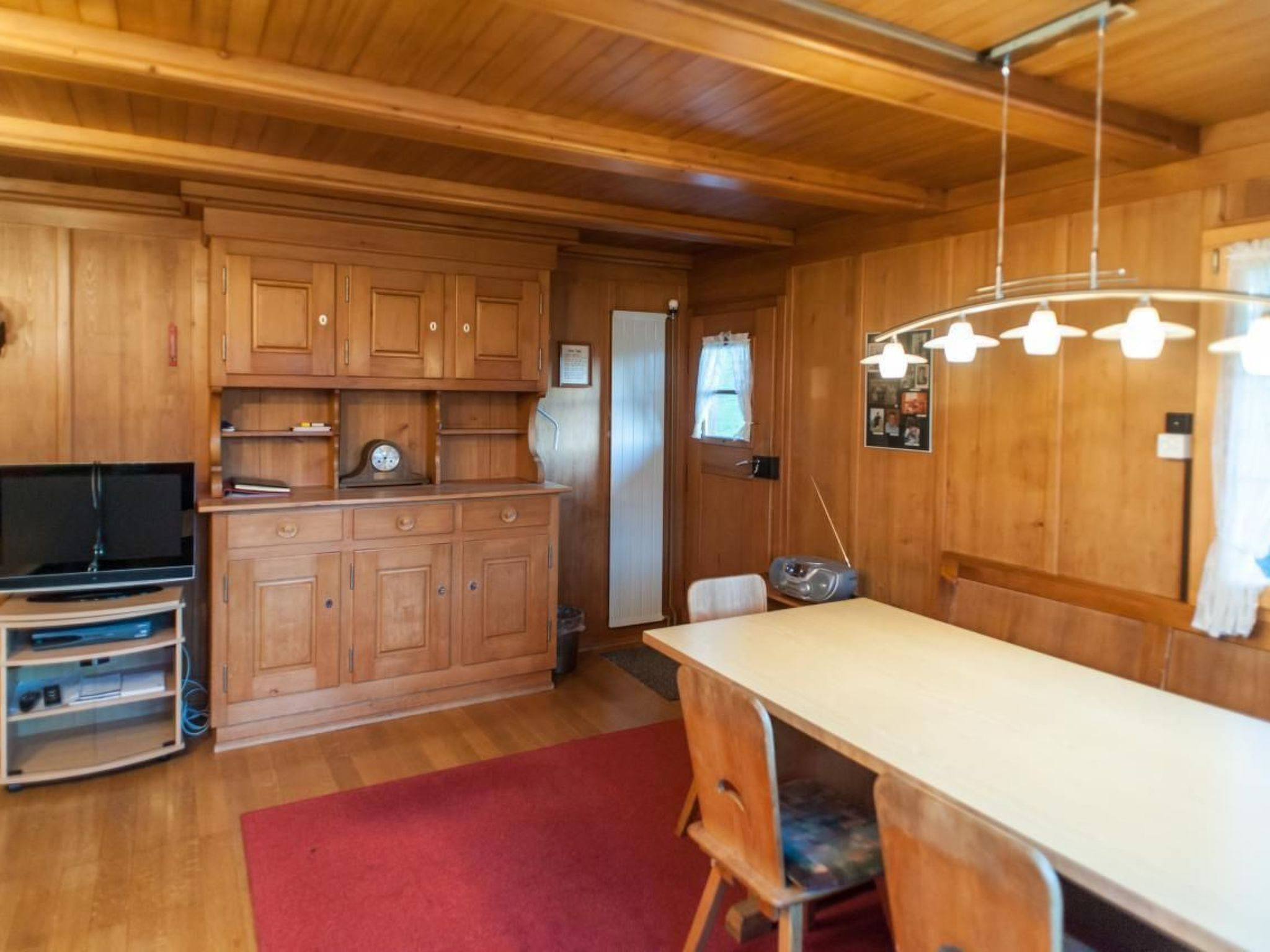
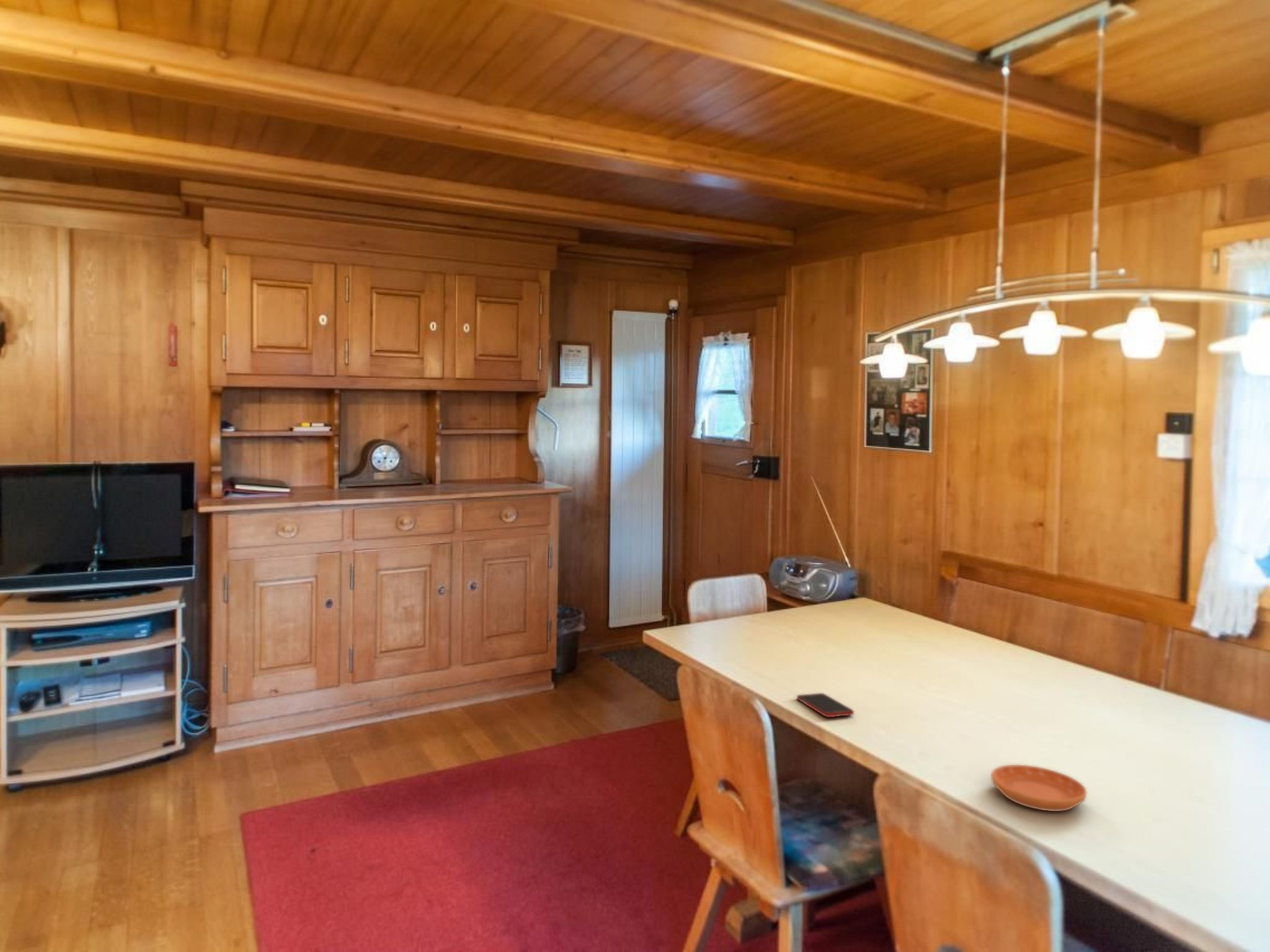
+ cell phone (824, 705)
+ saucer (1037, 788)
